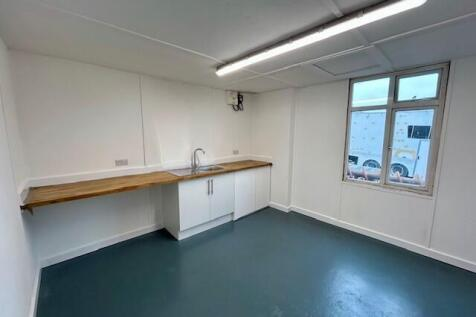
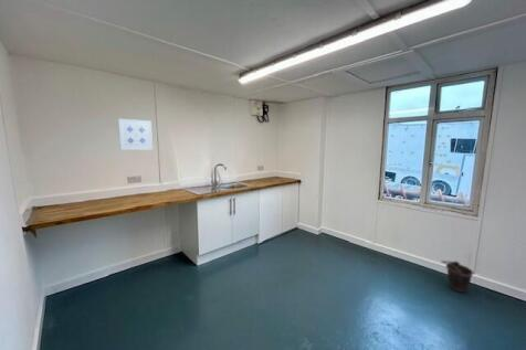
+ bucket (455, 275)
+ wall art (136, 135)
